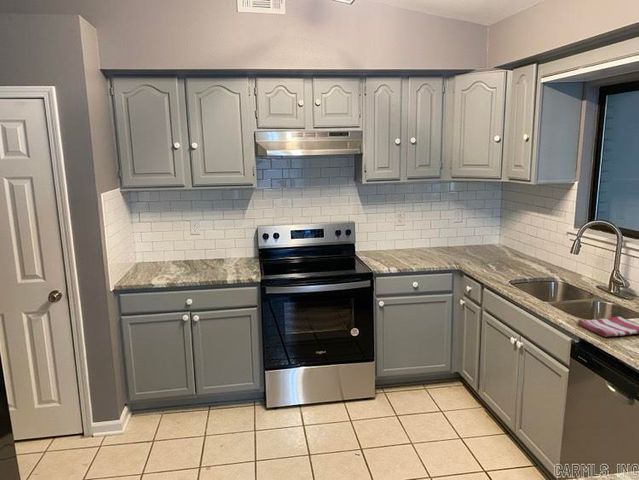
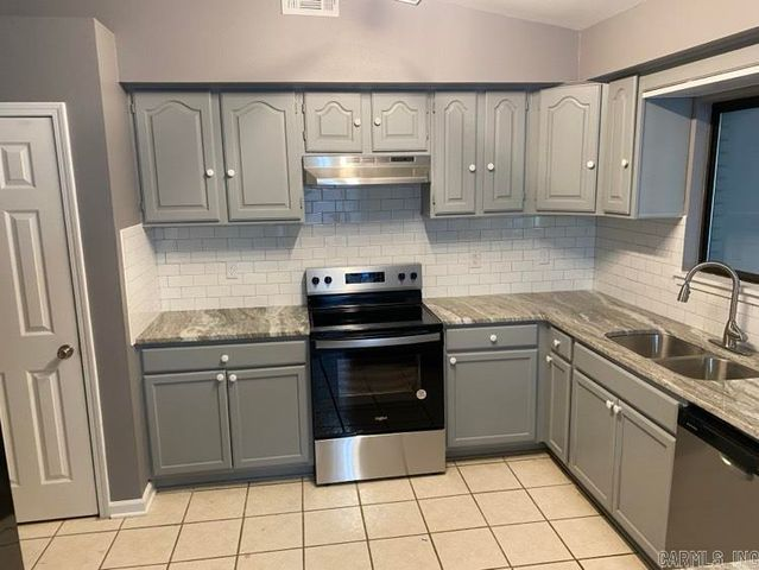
- dish towel (613, 326)
